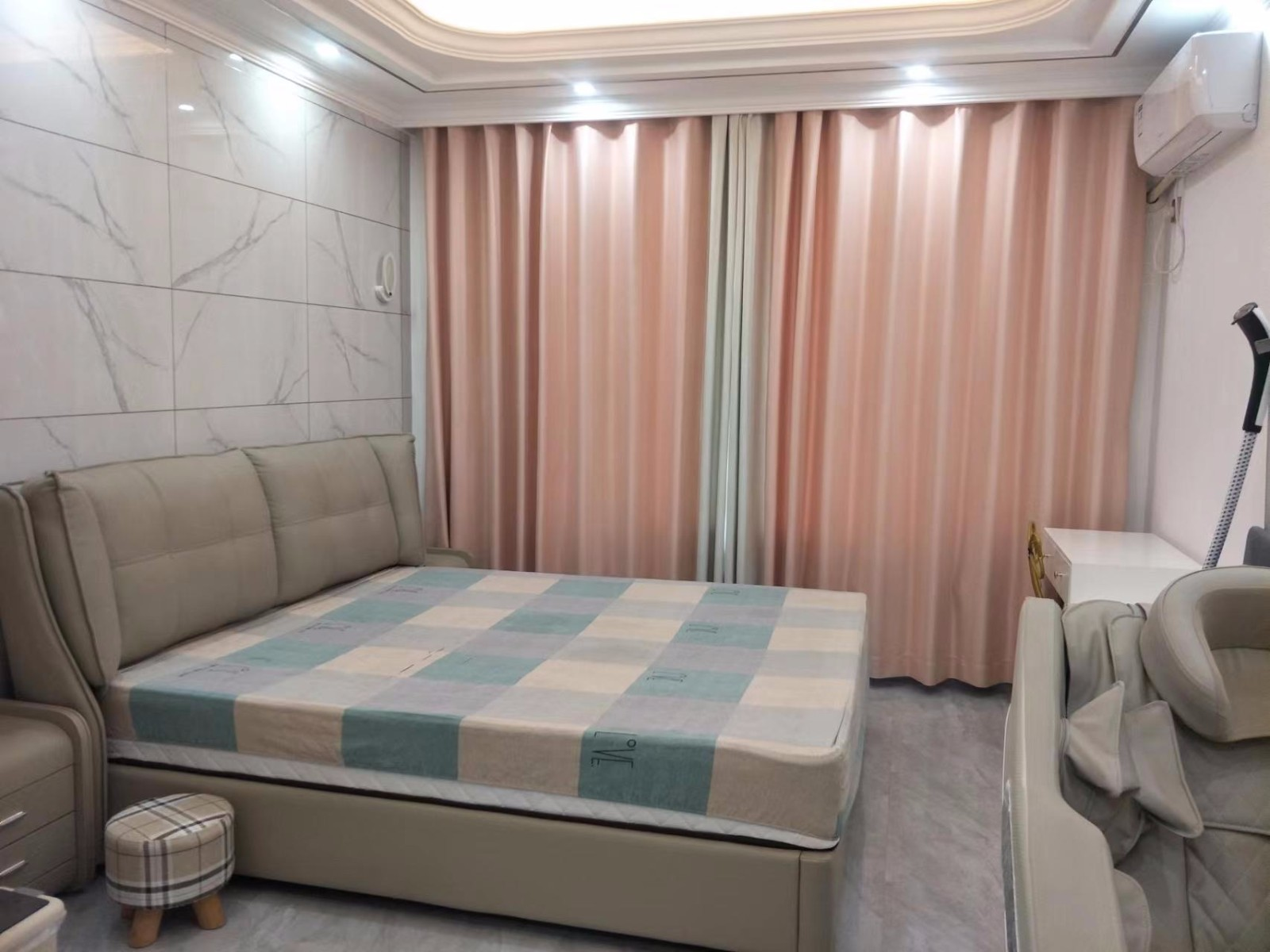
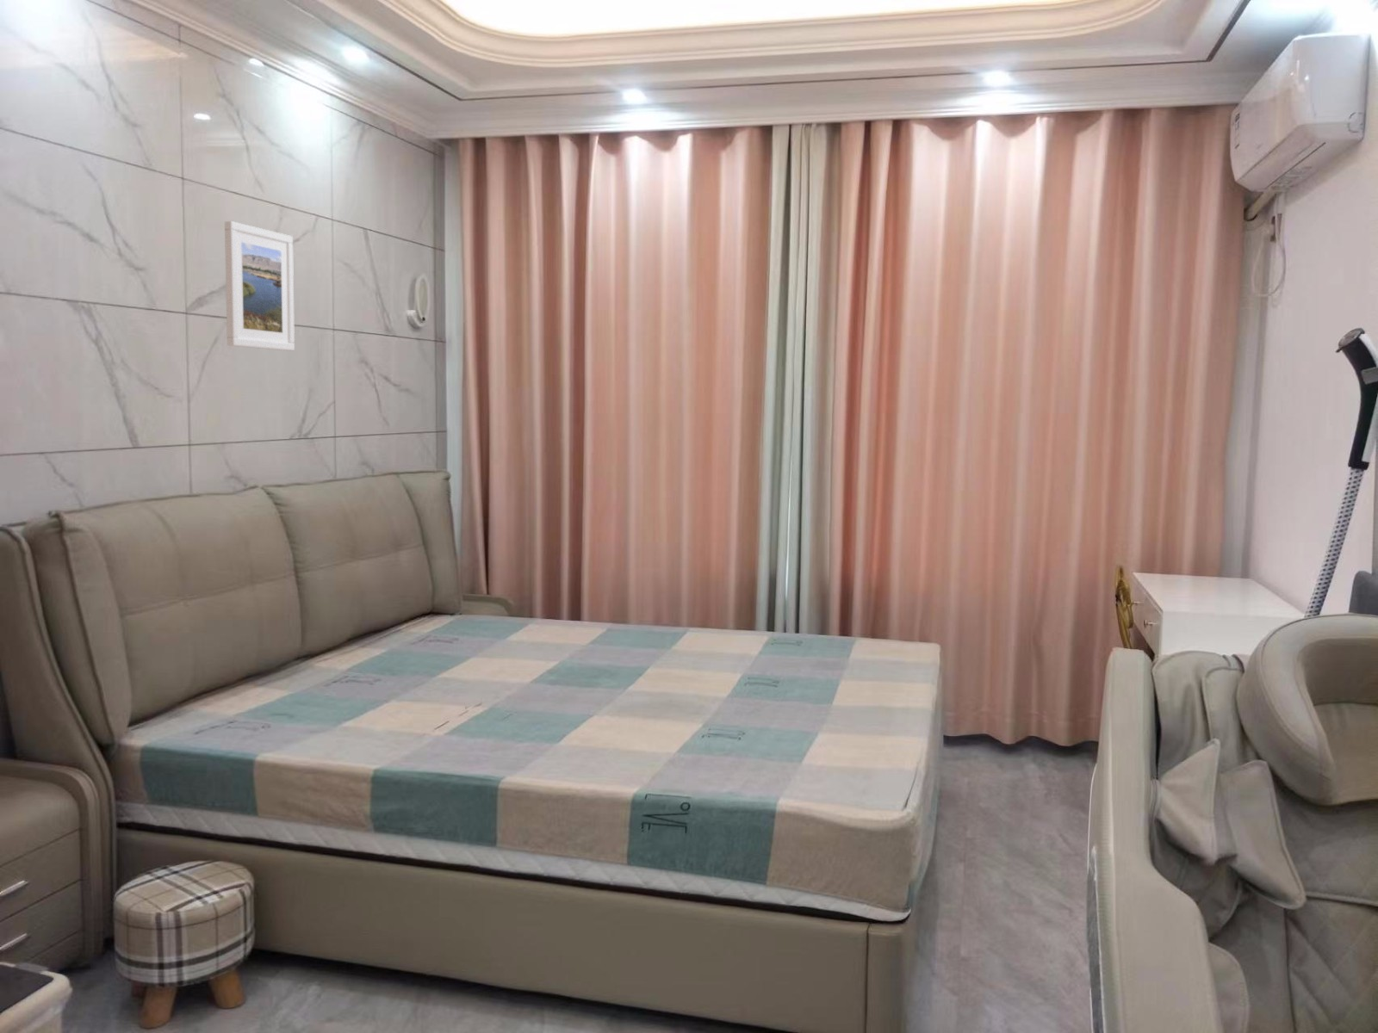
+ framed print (261, 289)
